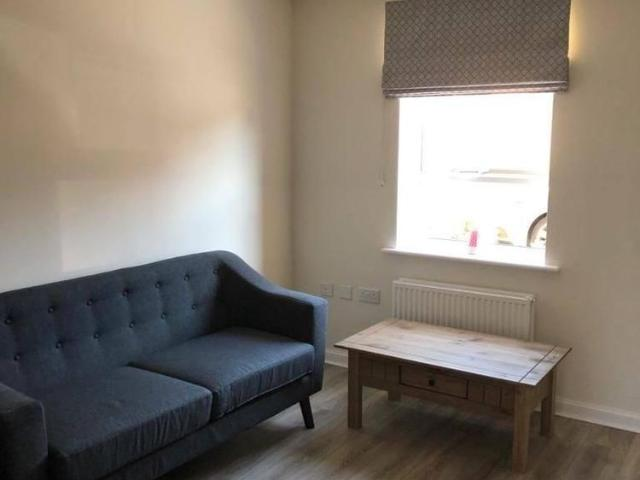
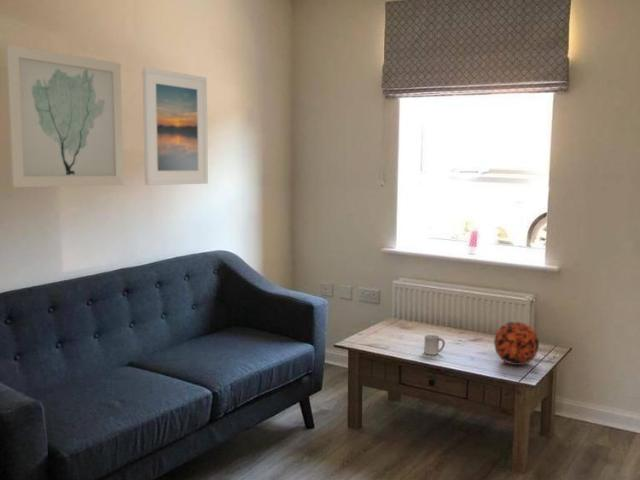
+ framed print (177, 128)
+ cup (434, 344)
+ wall art (69, 121)
+ decorative ball (516, 343)
